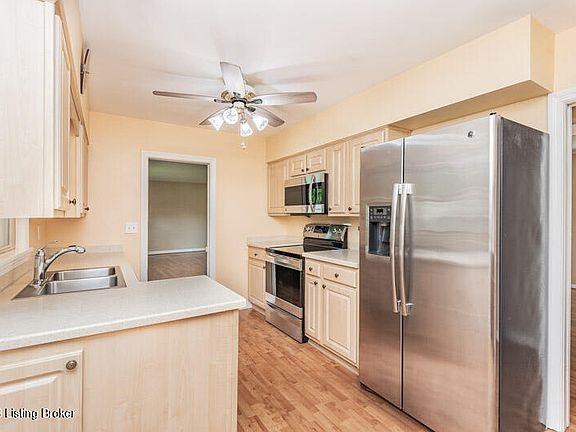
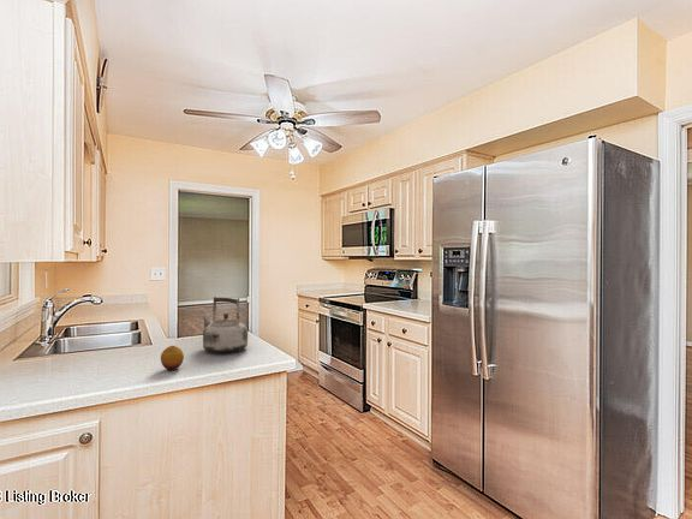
+ kettle (221, 322)
+ fruit (172, 357)
